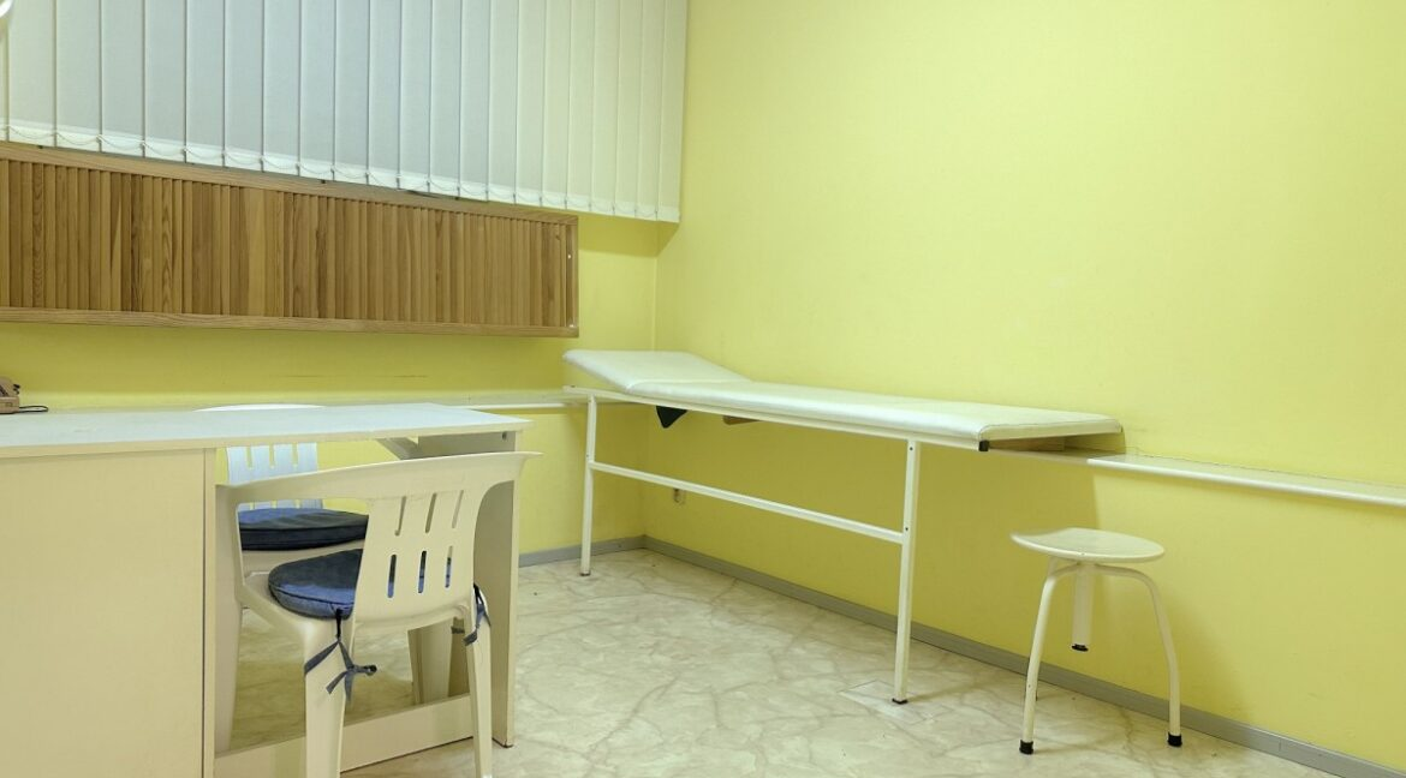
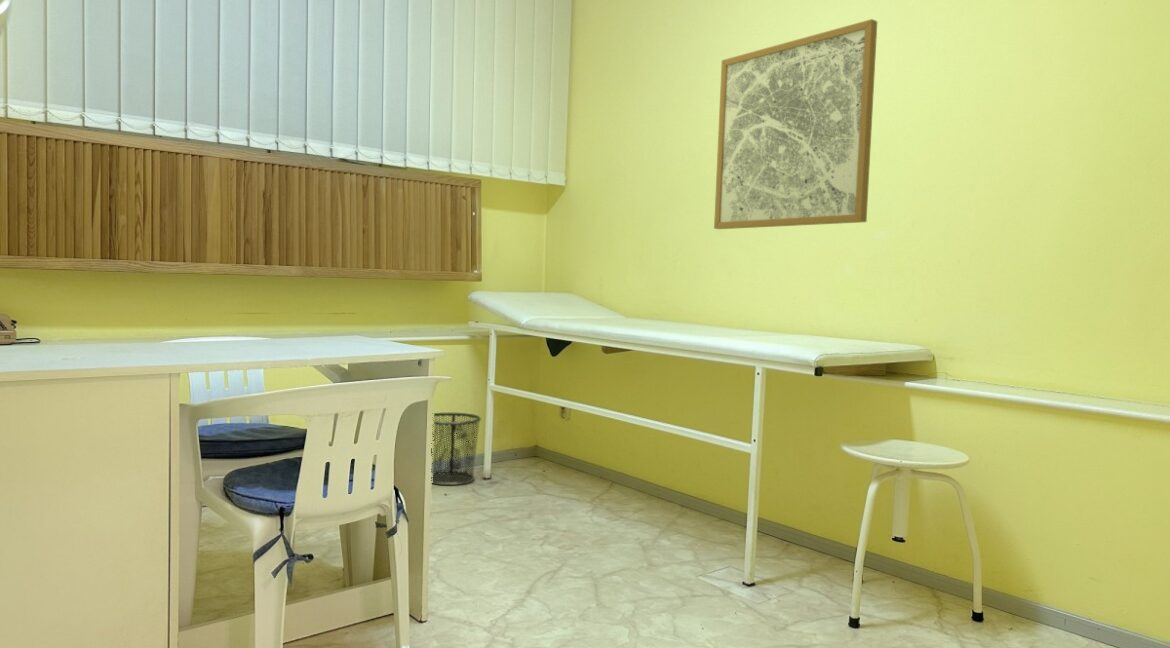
+ wall art (788, 134)
+ waste bin (450, 448)
